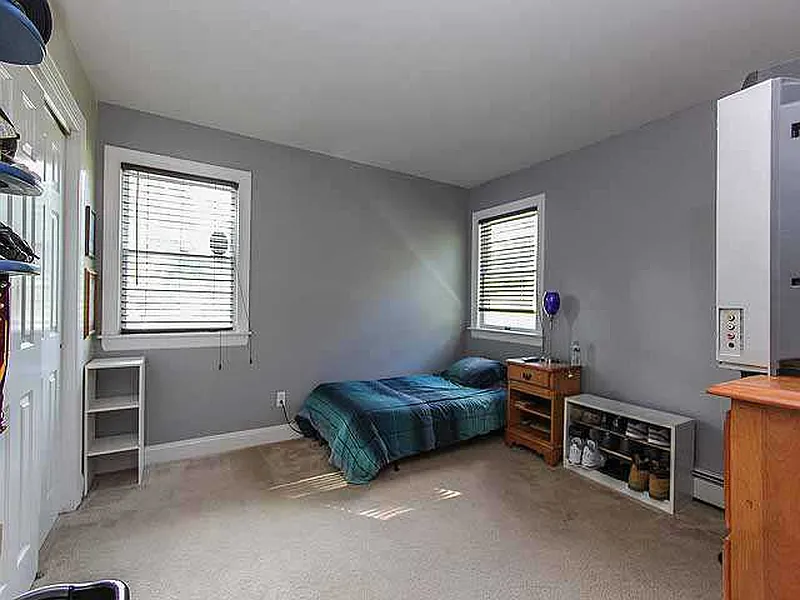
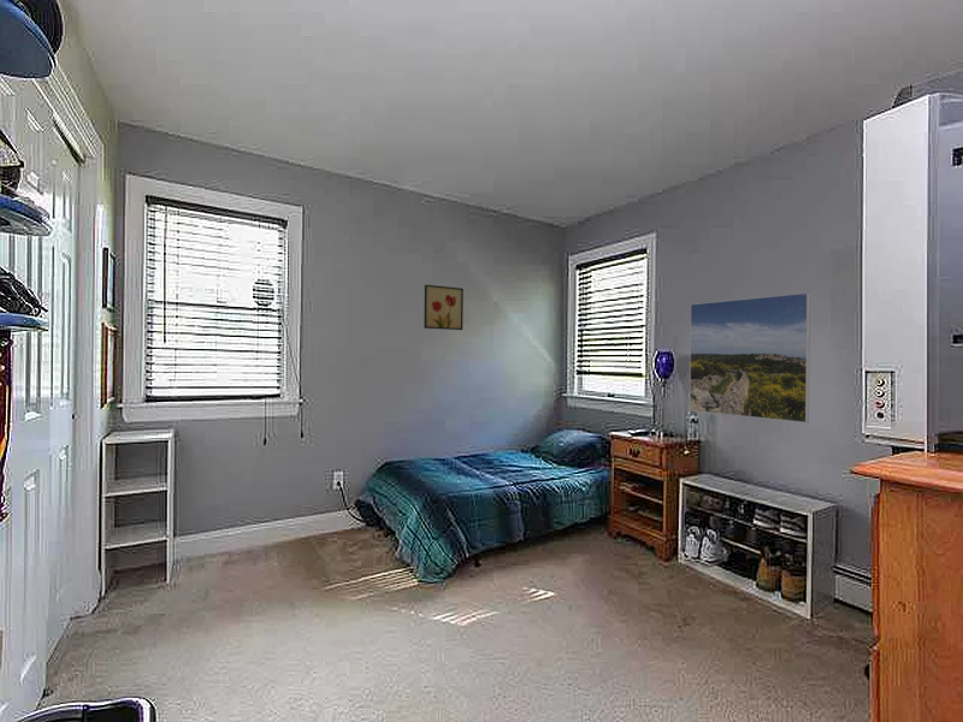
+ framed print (744, 357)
+ wall art (443, 307)
